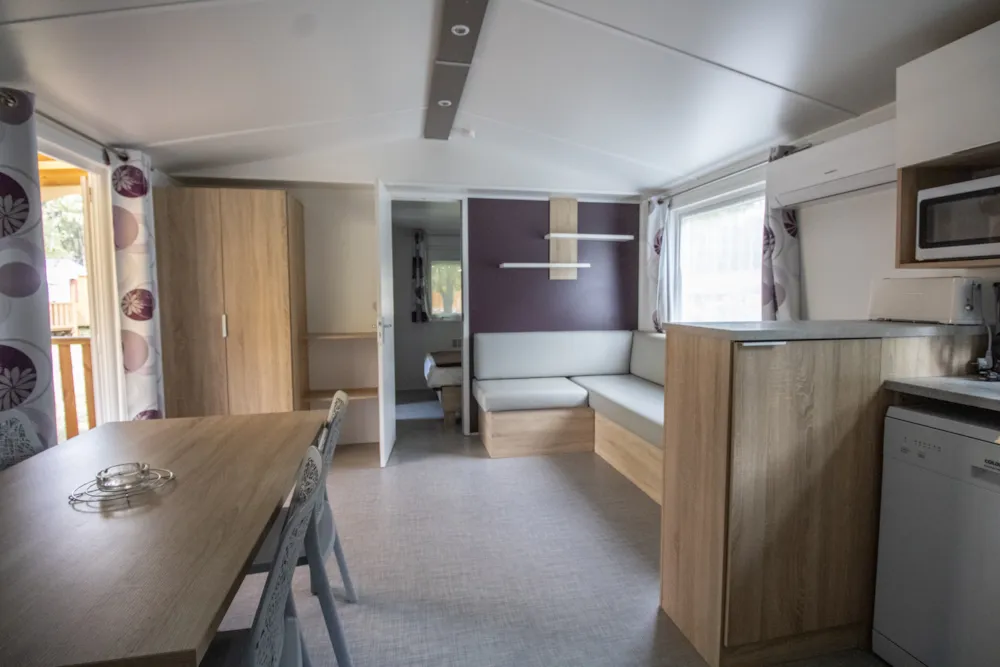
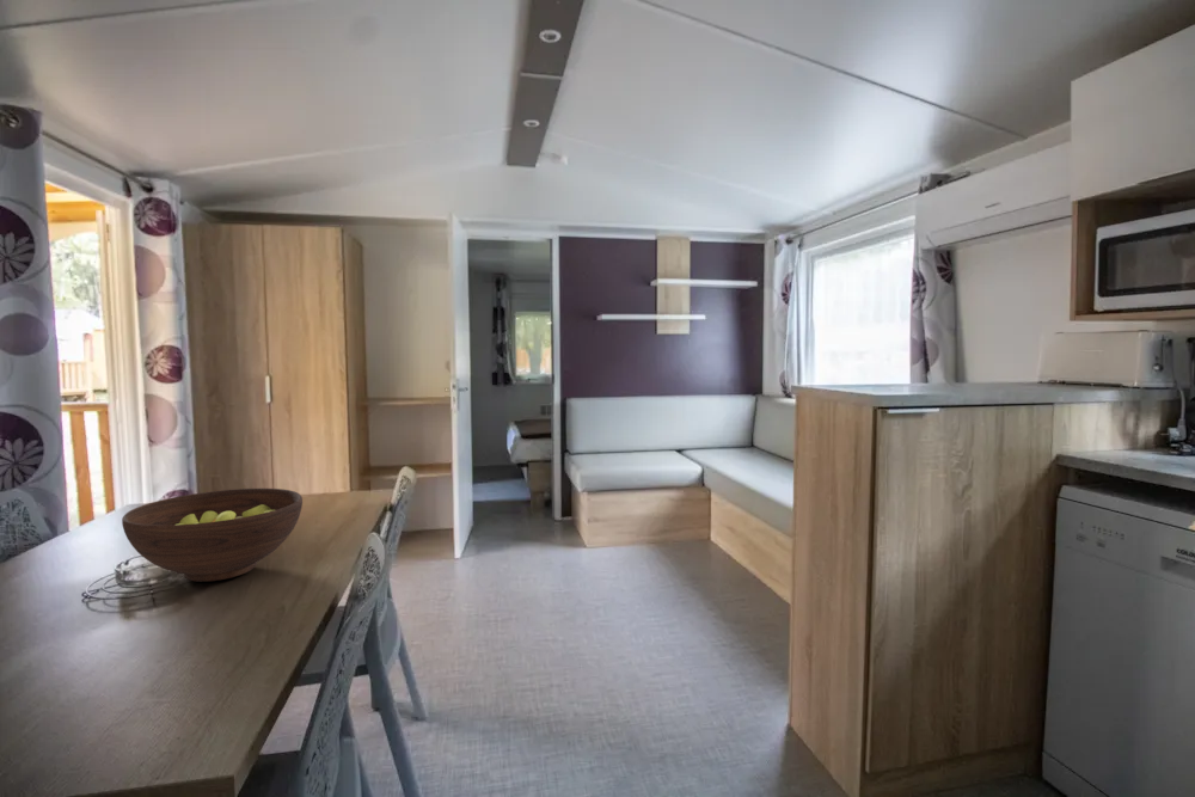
+ fruit bowl (220, 538)
